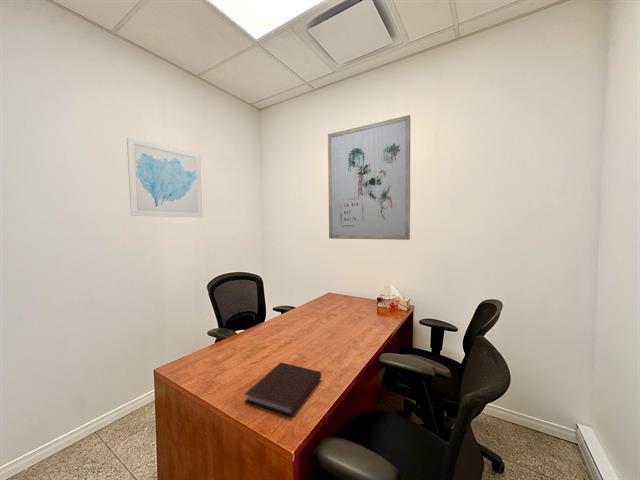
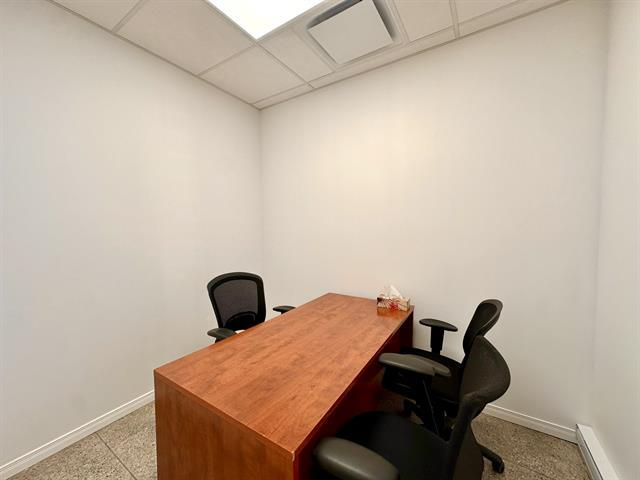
- notebook (285, 385)
- wall art (365, 183)
- wall art (168, 181)
